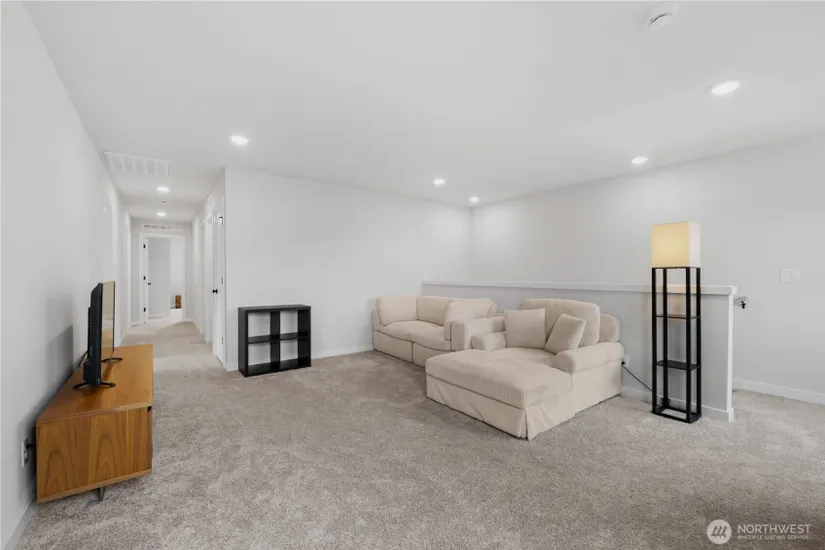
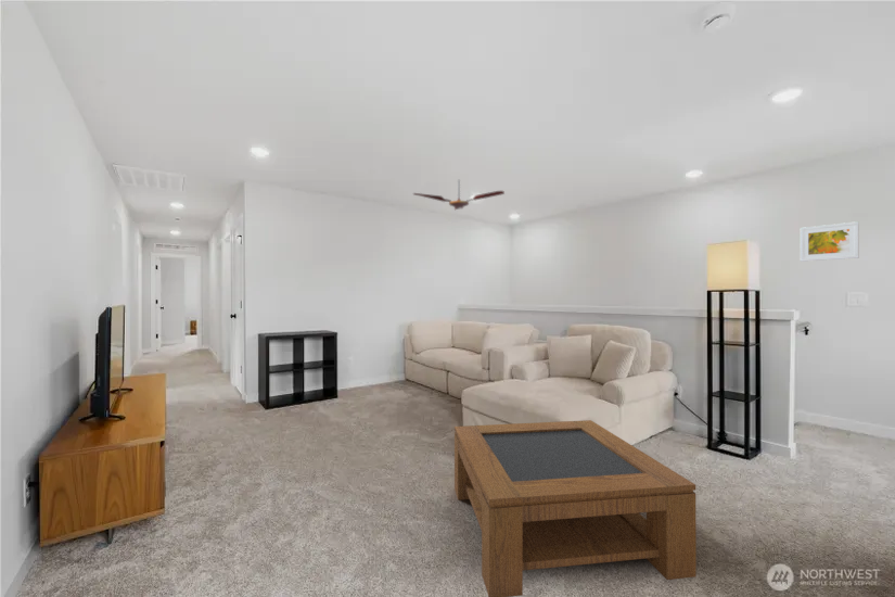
+ ceiling fan (458, 195)
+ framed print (828, 242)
+ coffee table (552, 487)
